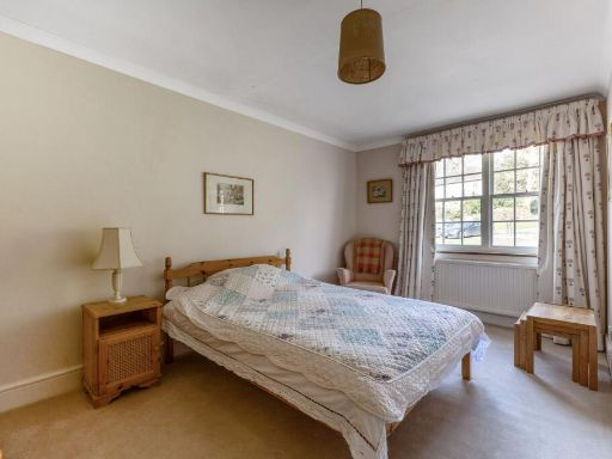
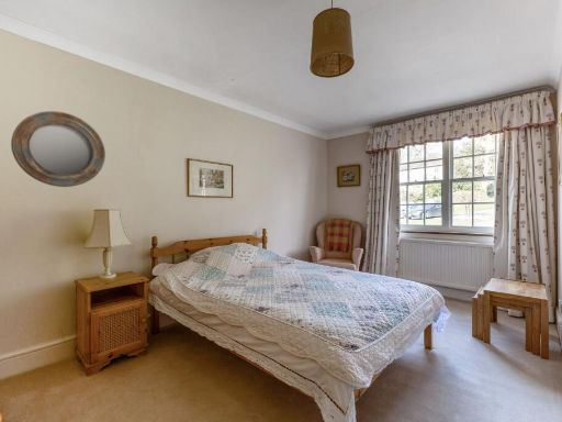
+ home mirror (61, 149)
